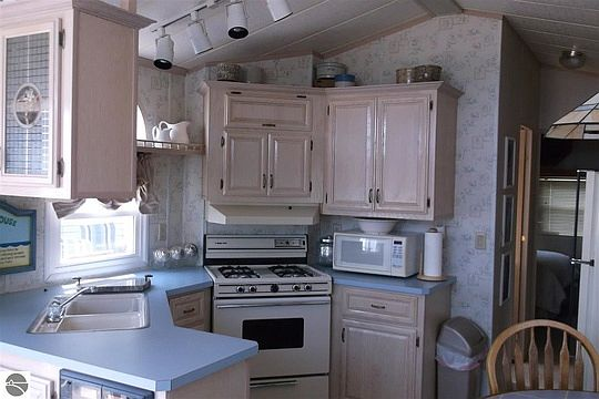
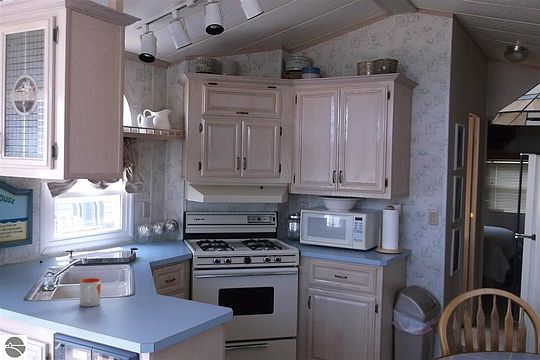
+ mug (89, 293)
